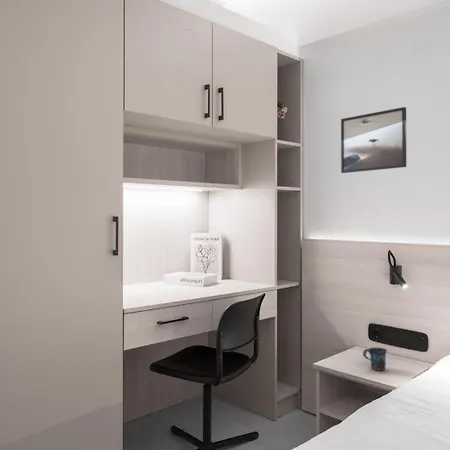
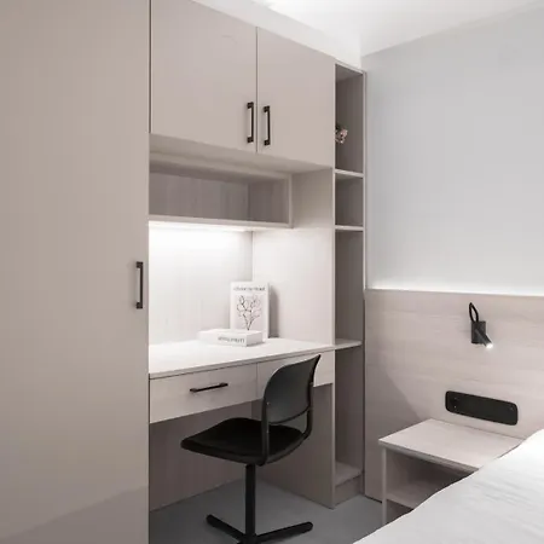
- mug (374, 358)
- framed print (372, 141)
